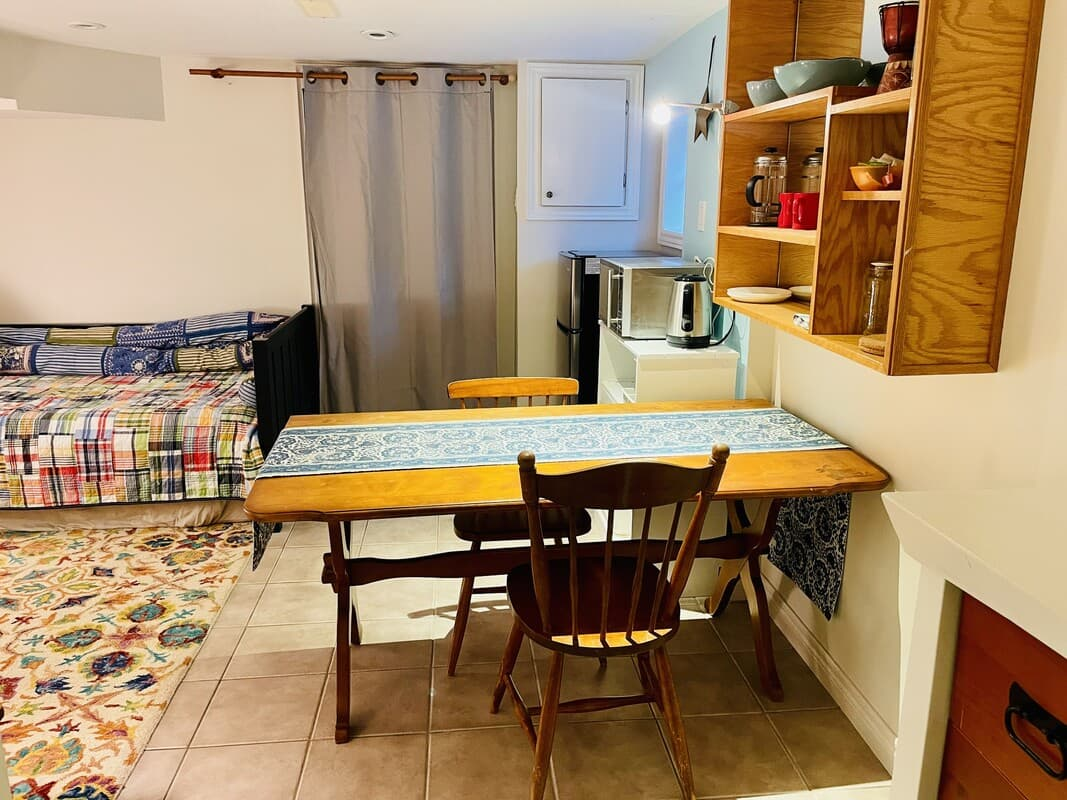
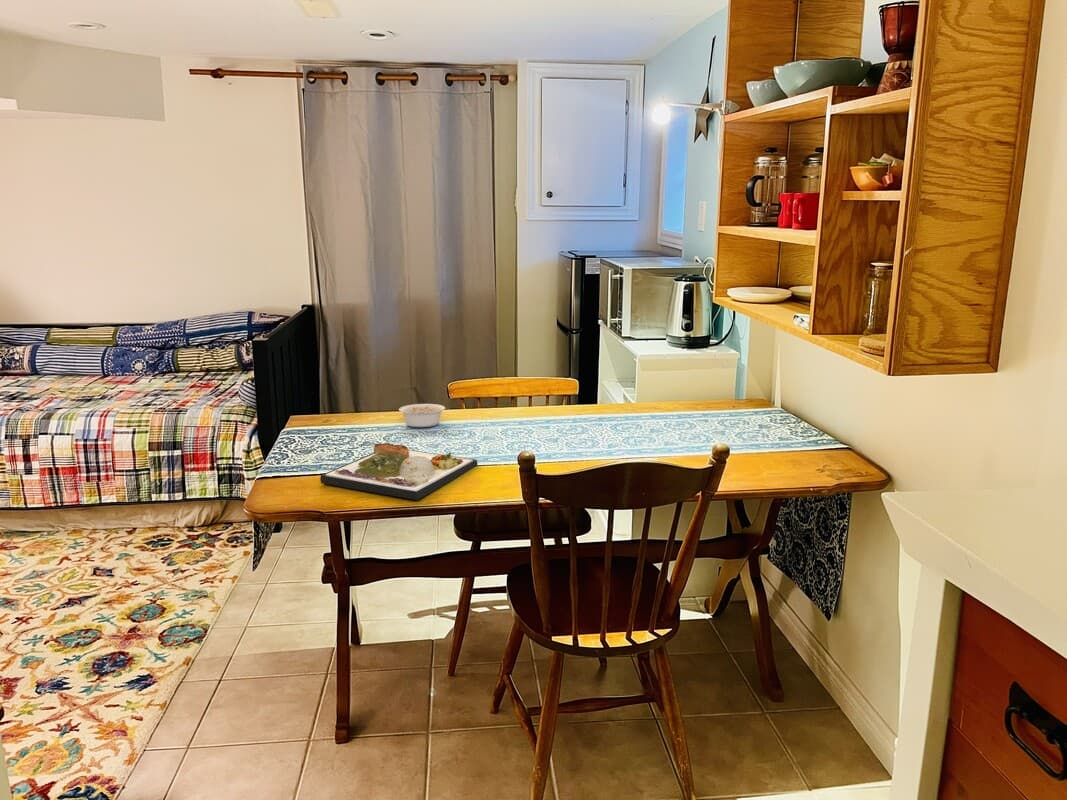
+ dinner plate (401, 465)
+ legume (424, 414)
